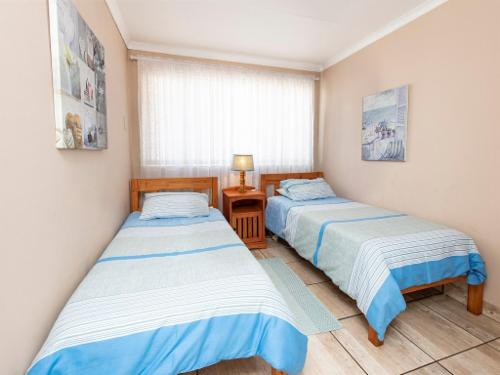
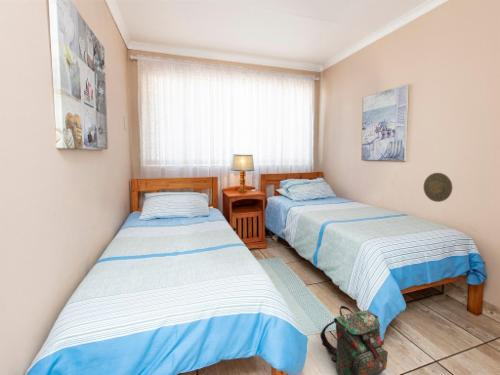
+ decorative plate (436, 187)
+ backpack (349, 334)
